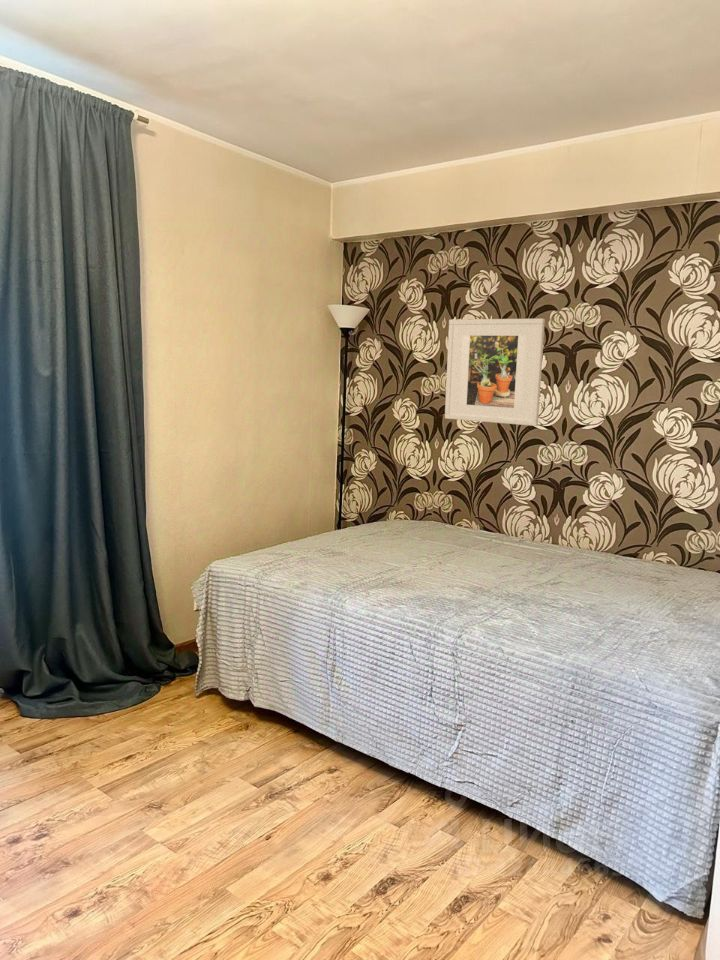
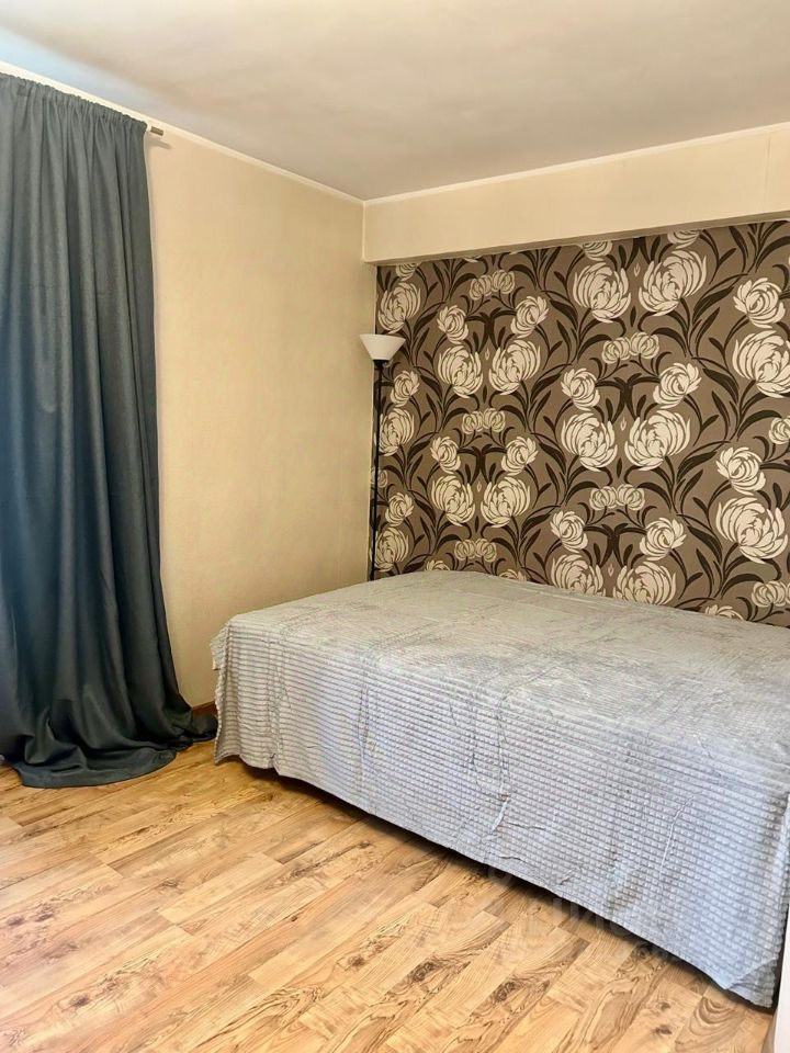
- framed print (492, 371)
